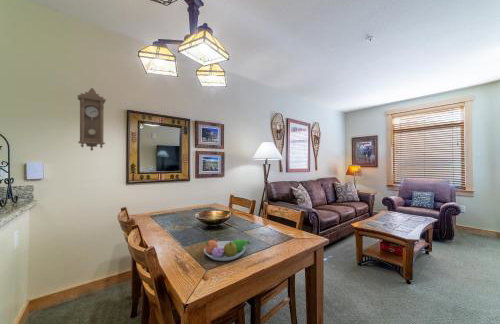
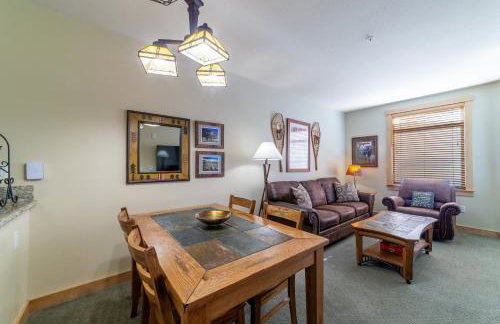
- fruit bowl (226, 245)
- pendulum clock (91, 120)
